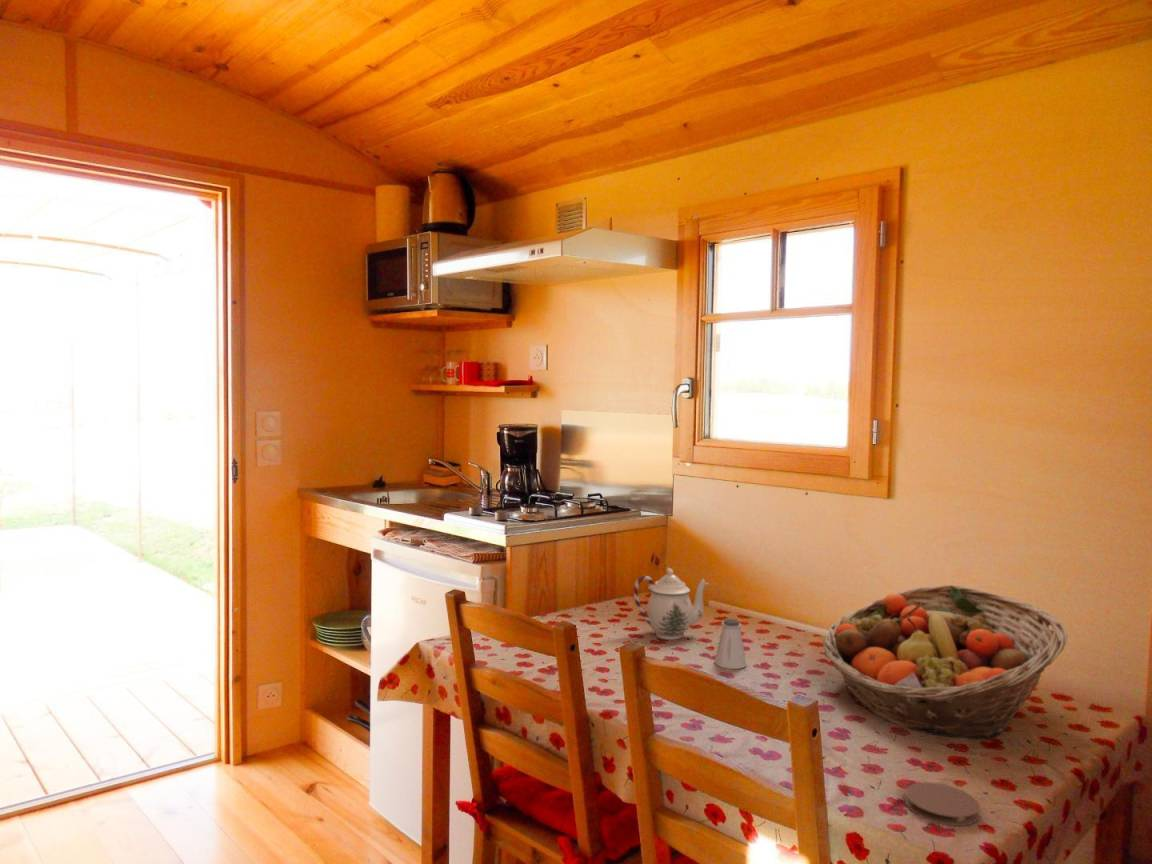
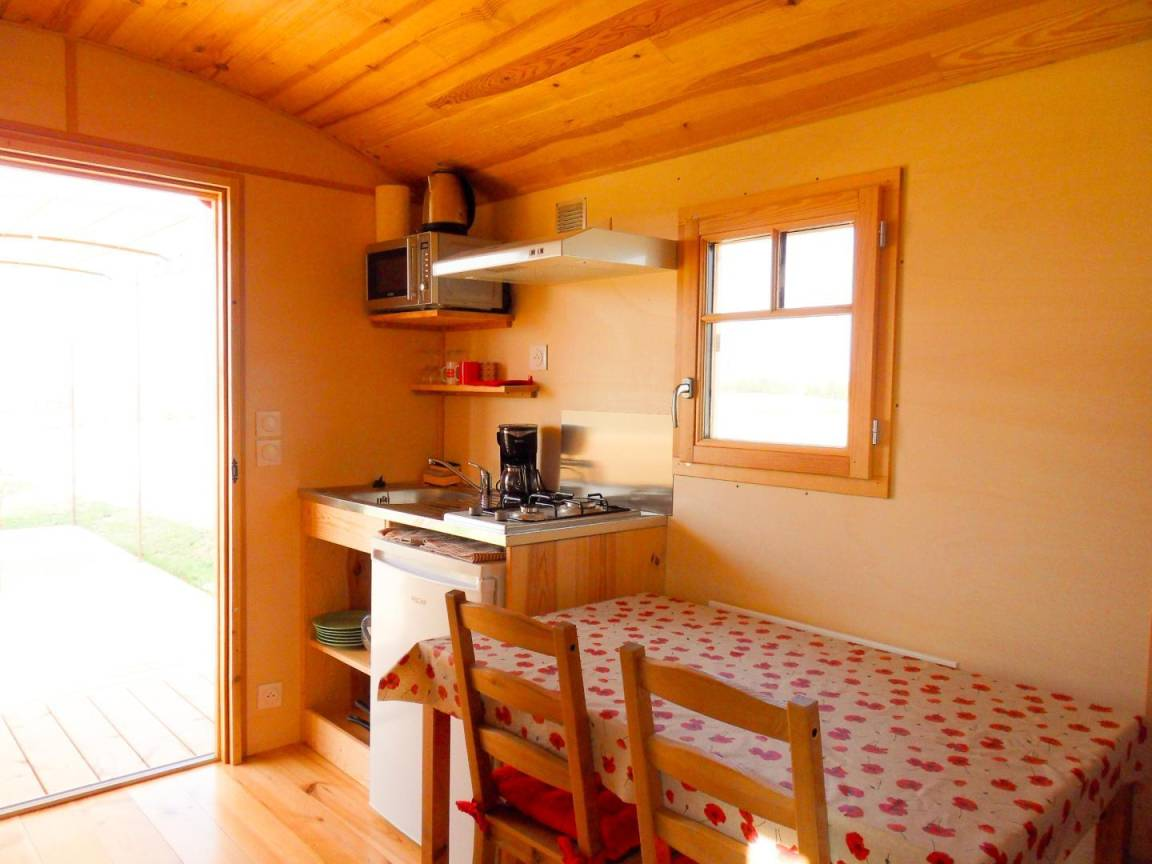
- fruit basket (935, 653)
- coaster (941, 803)
- teapot (671, 601)
- saltshaker (731, 642)
